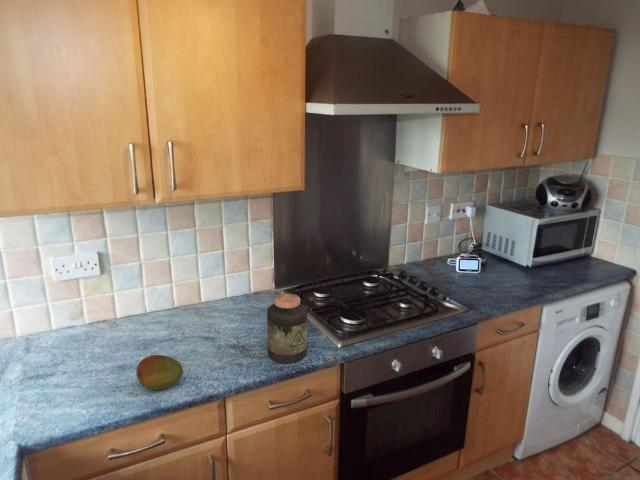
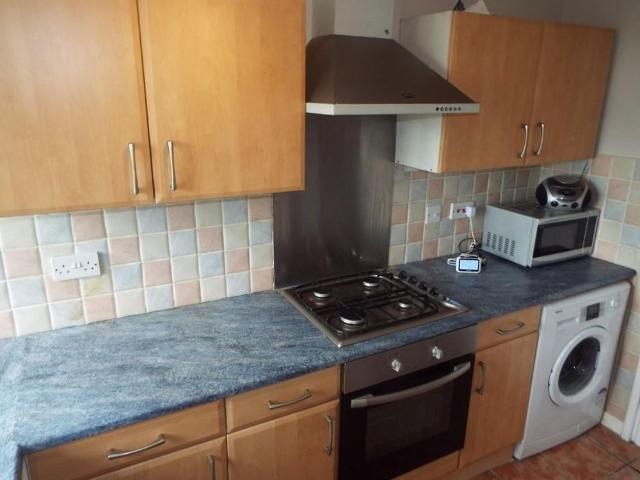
- jar (287, 326)
- fruit (160, 370)
